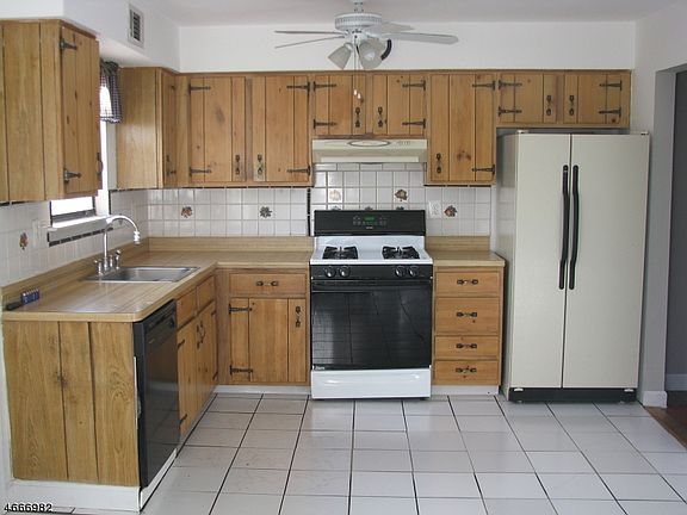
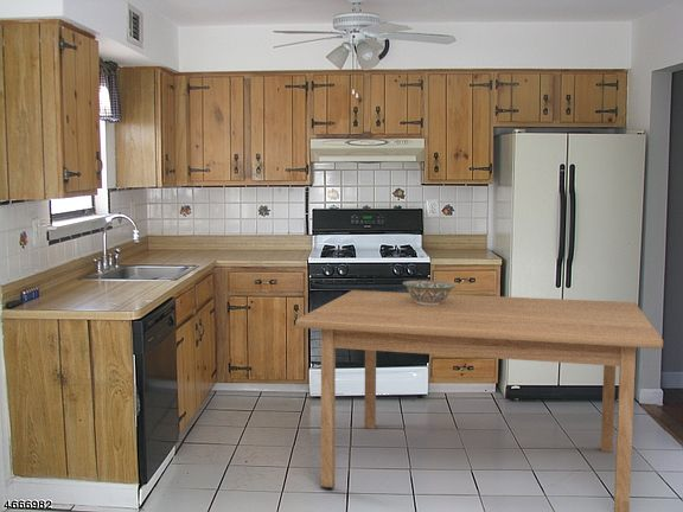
+ table (481, 357)
+ decorative bowl (428, 293)
